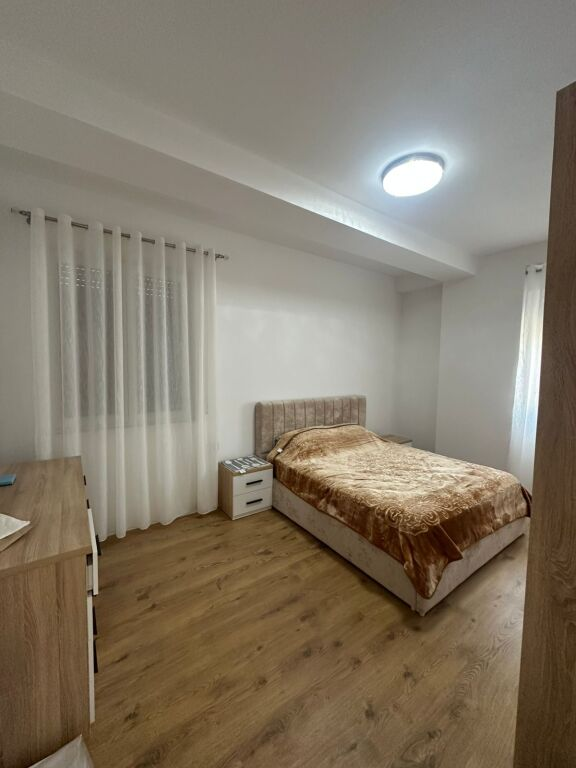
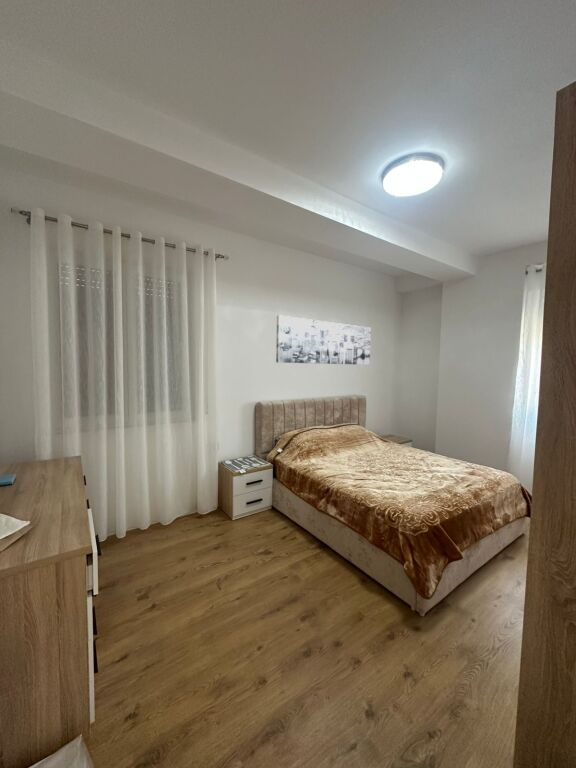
+ wall art (328, 343)
